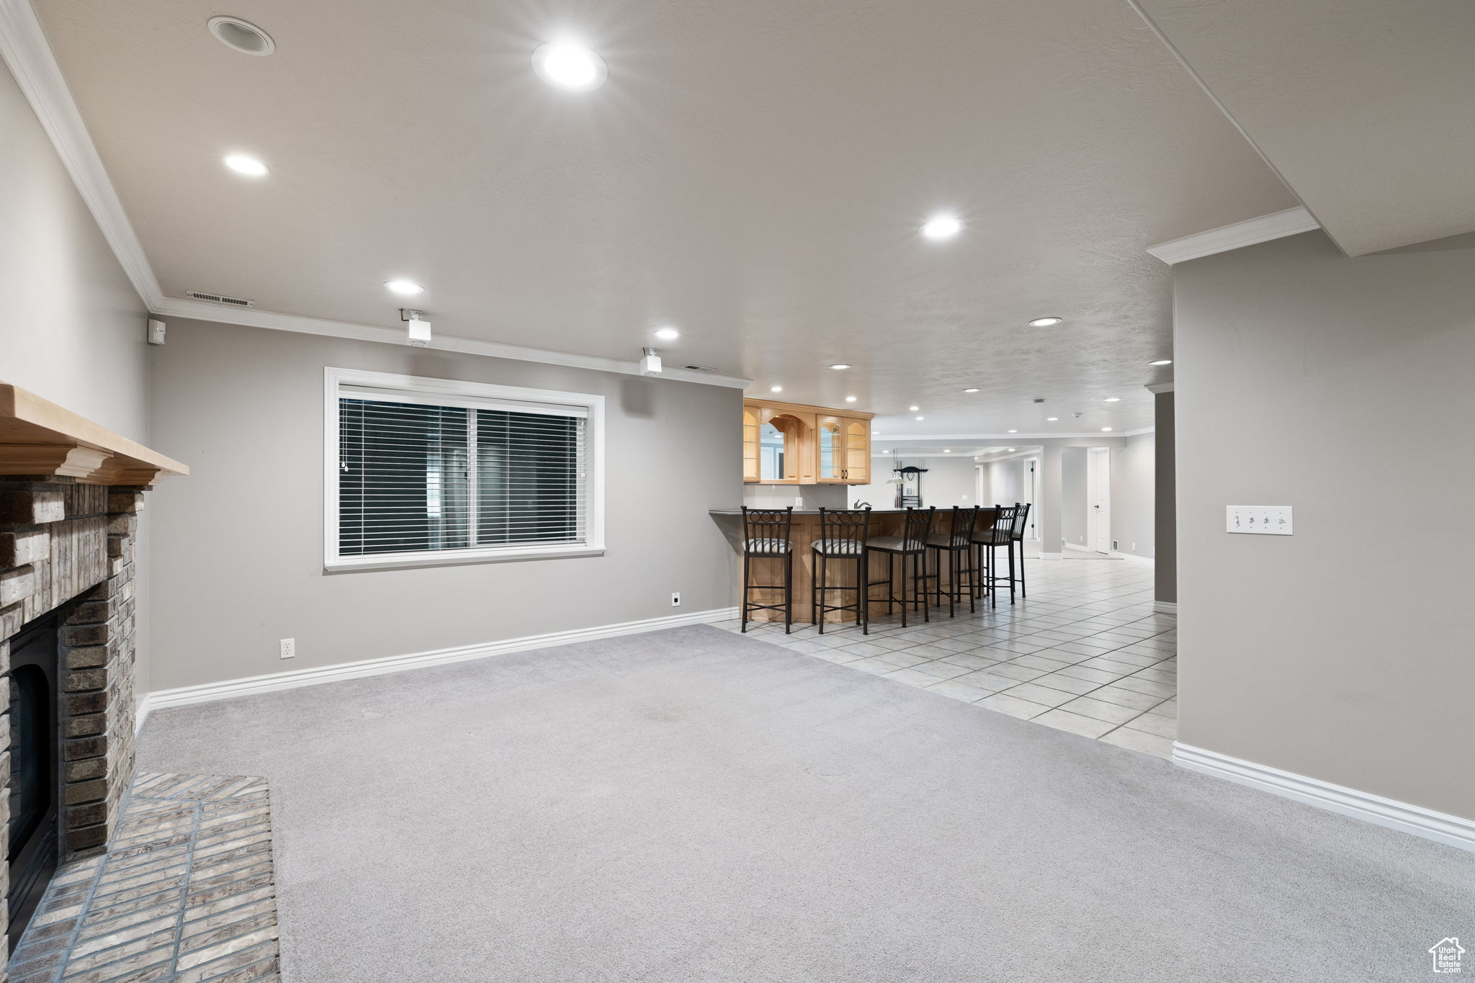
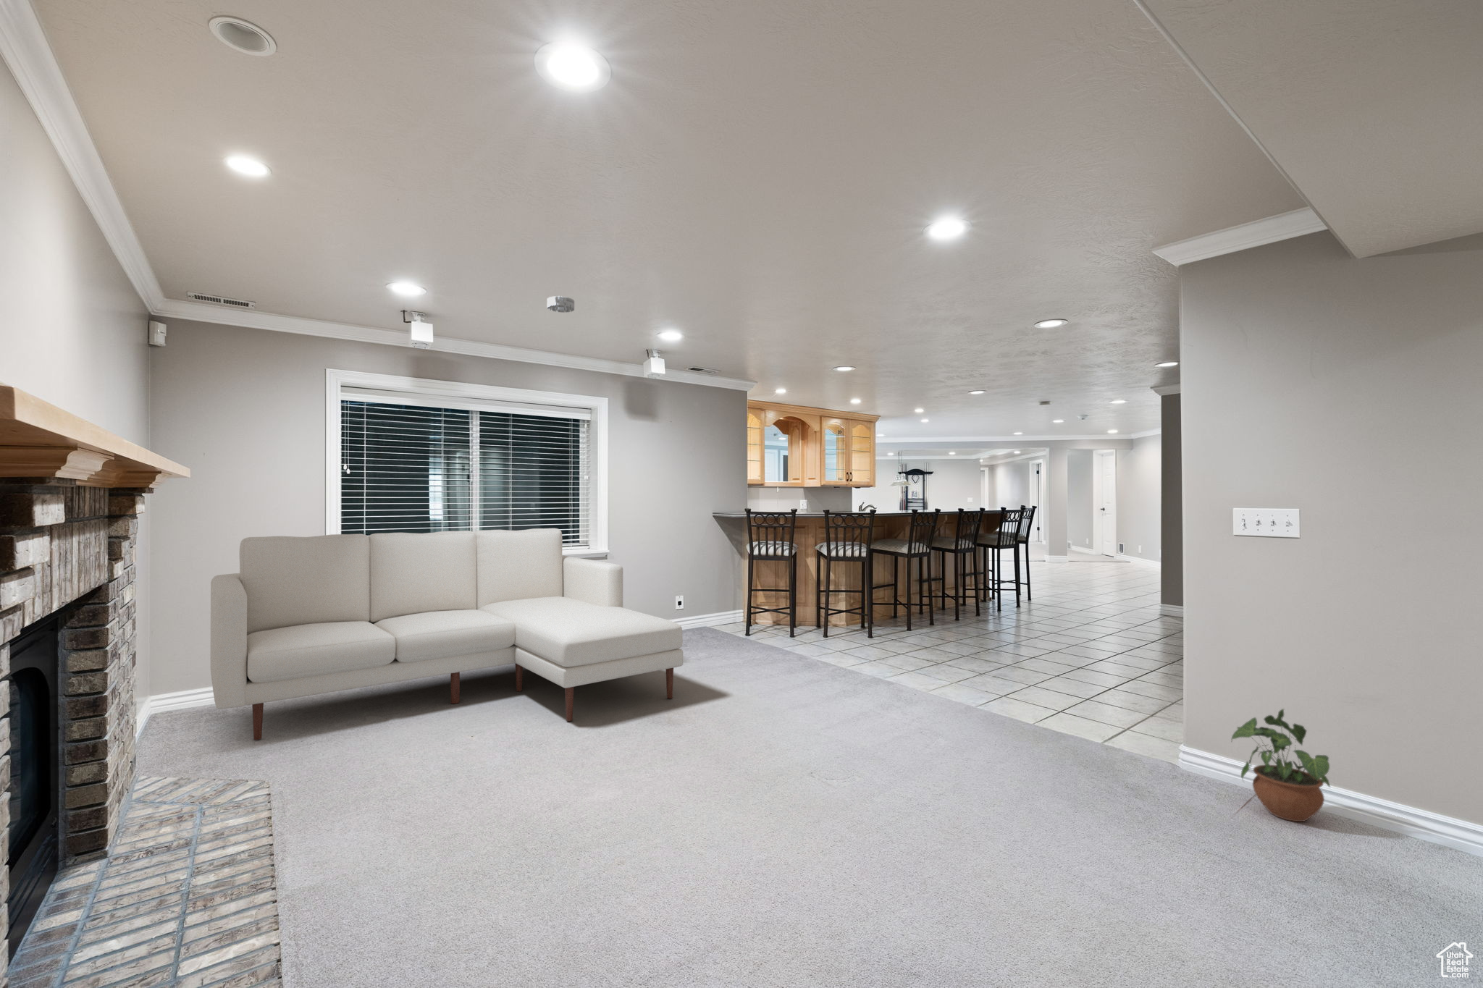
+ smoke detector (560, 303)
+ potted plant (1283, 761)
+ sofa (450, 619)
